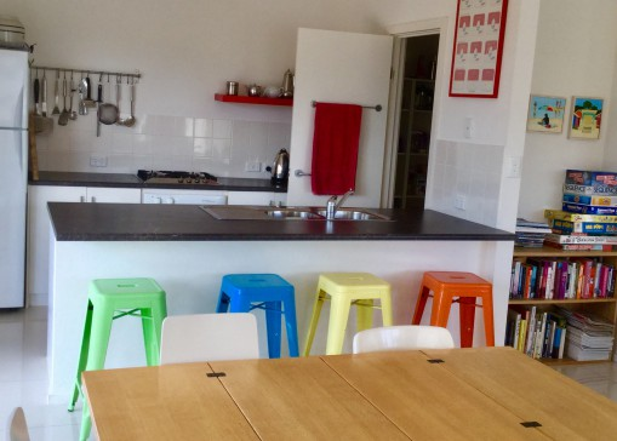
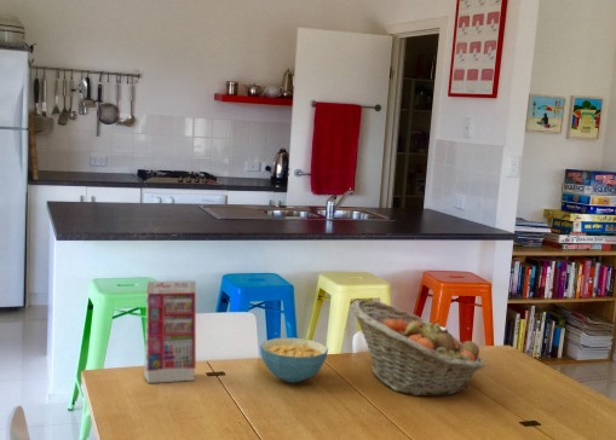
+ cereal bowl (293, 363)
+ gift box (171, 330)
+ fruit basket (414, 343)
